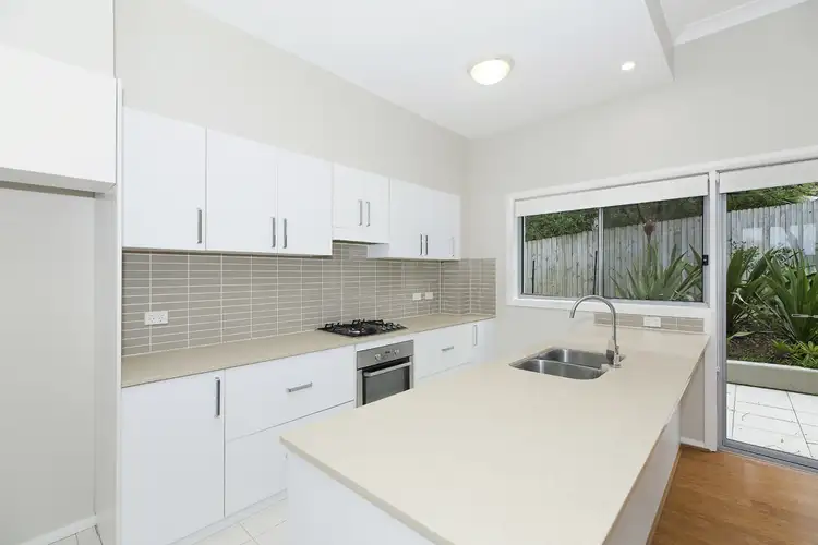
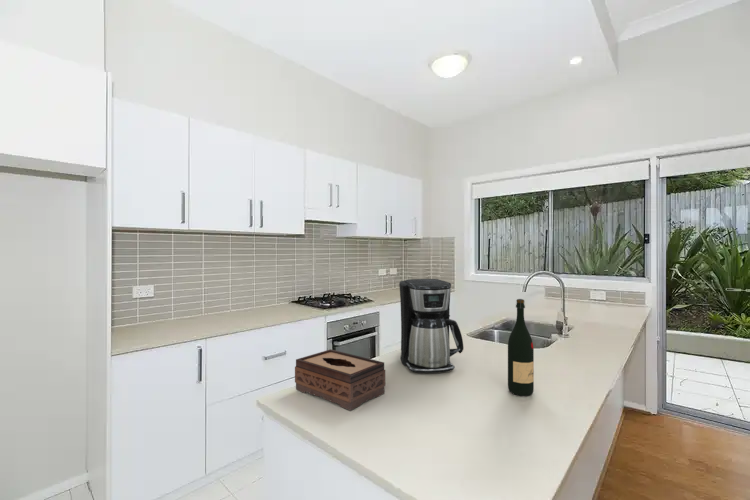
+ wine bottle (520, 345)
+ coffee maker (430, 320)
+ tissue box (339, 376)
